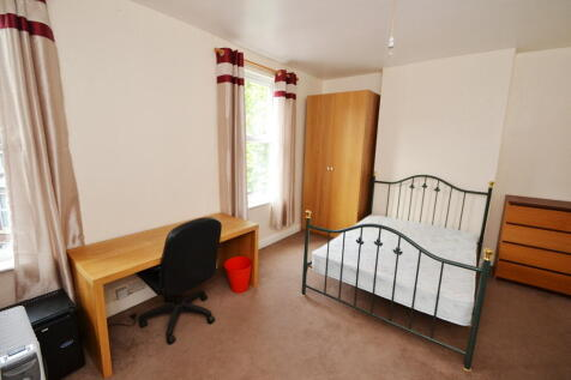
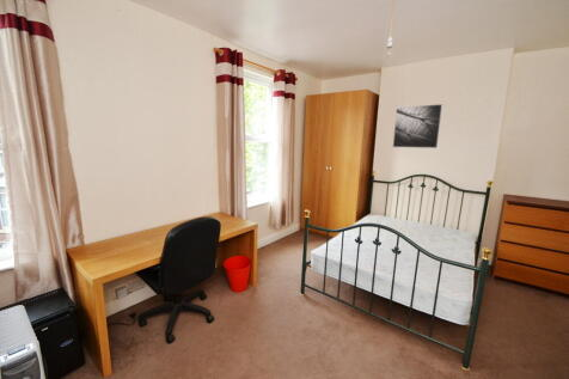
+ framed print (416, 127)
